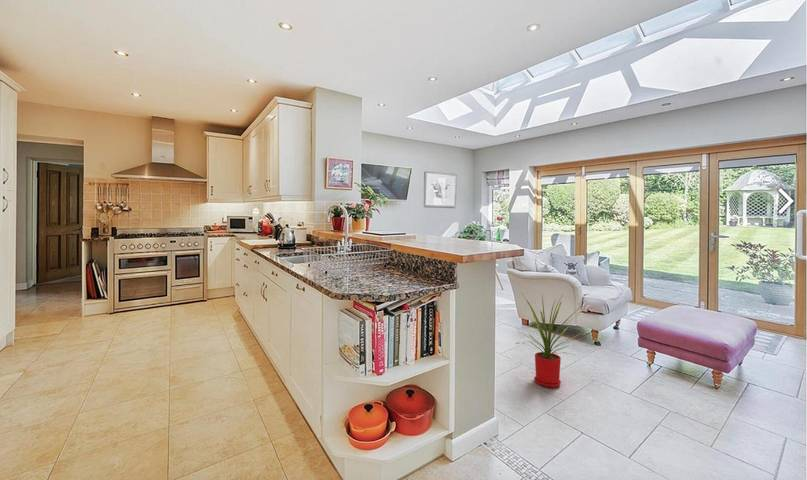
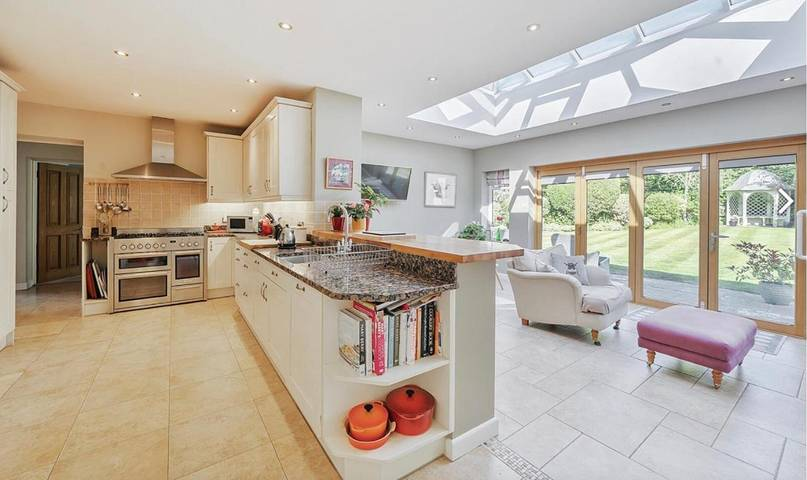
- house plant (548, 339)
